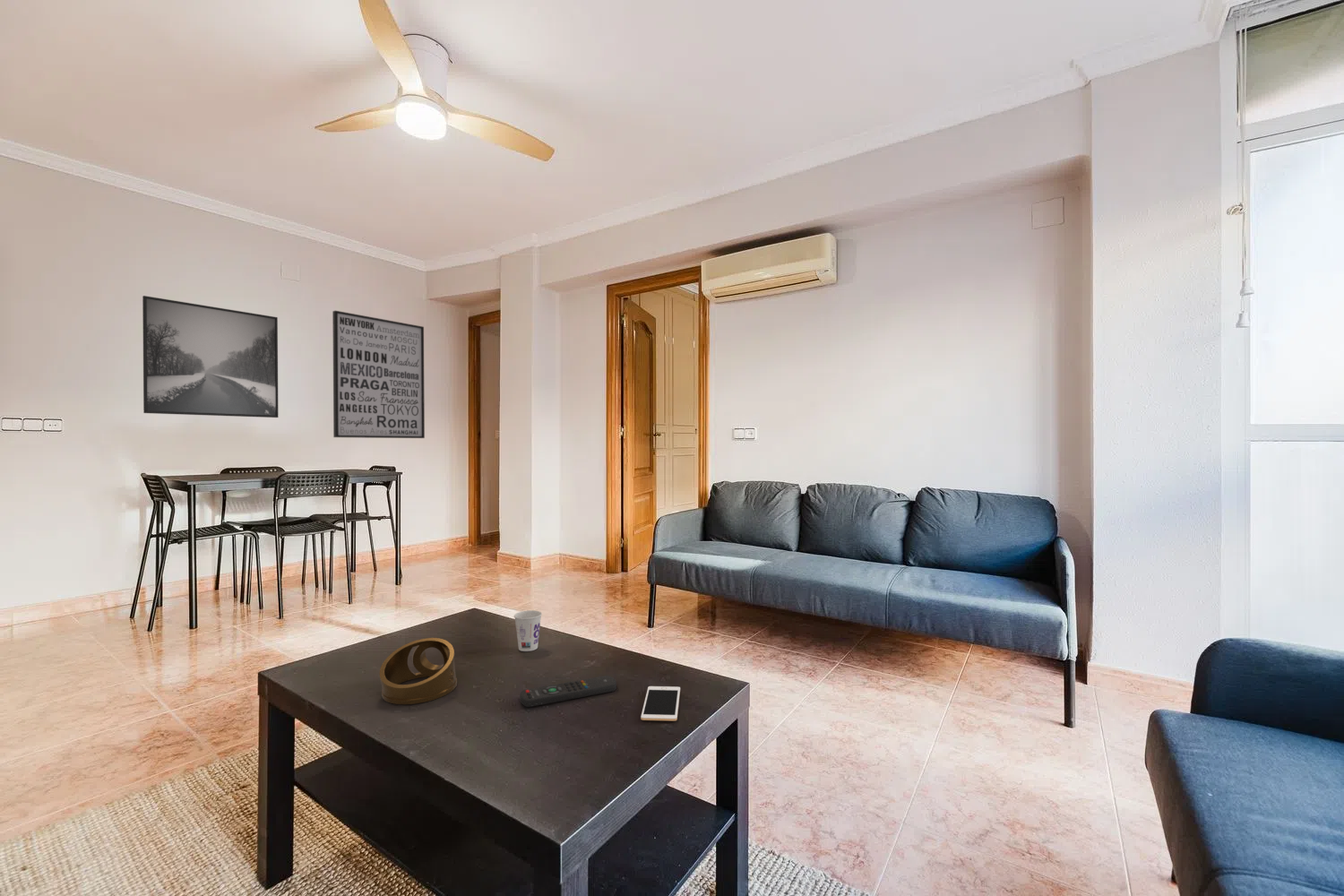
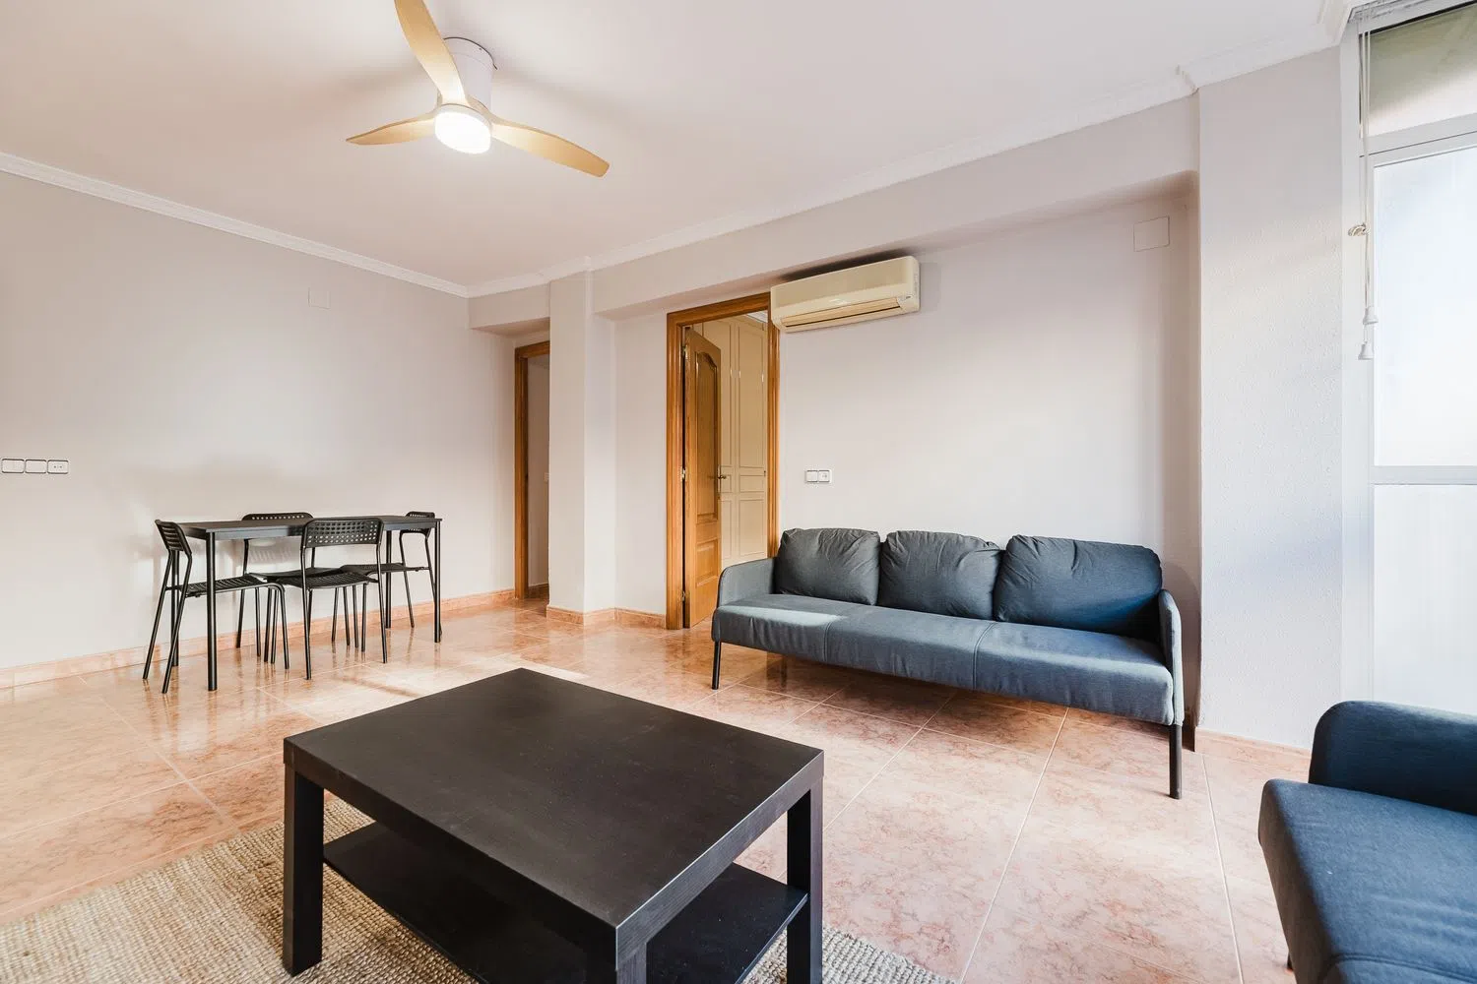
- cell phone (661, 702)
- cup (528, 631)
- remote control (569, 690)
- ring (420, 668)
- wall art (381, 378)
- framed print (215, 361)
